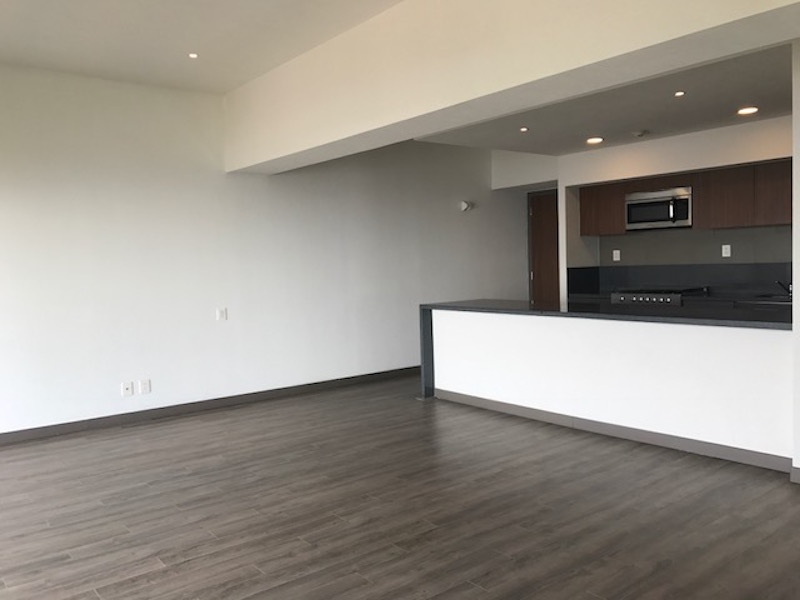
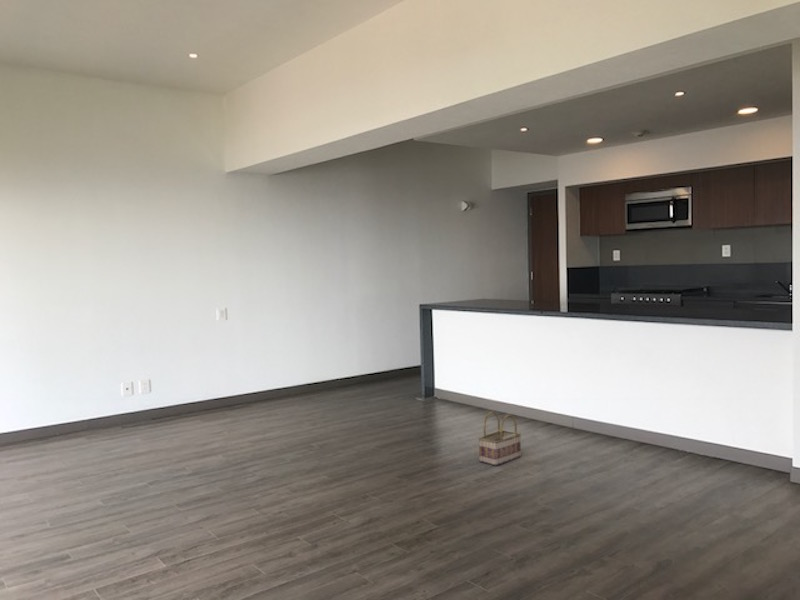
+ basket (499, 436)
